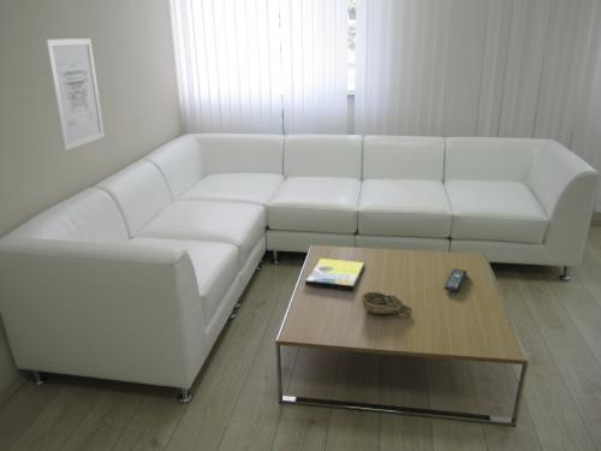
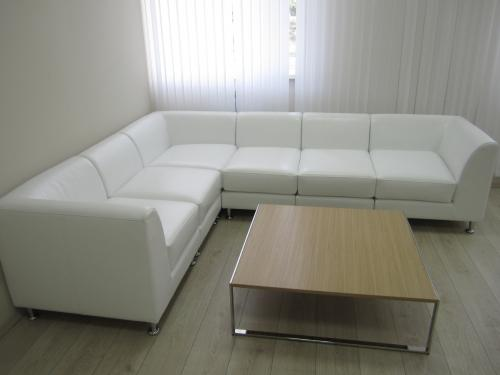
- wall art (77, 93)
- remote control (456, 279)
- decorative bowl (386, 303)
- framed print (335, 273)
